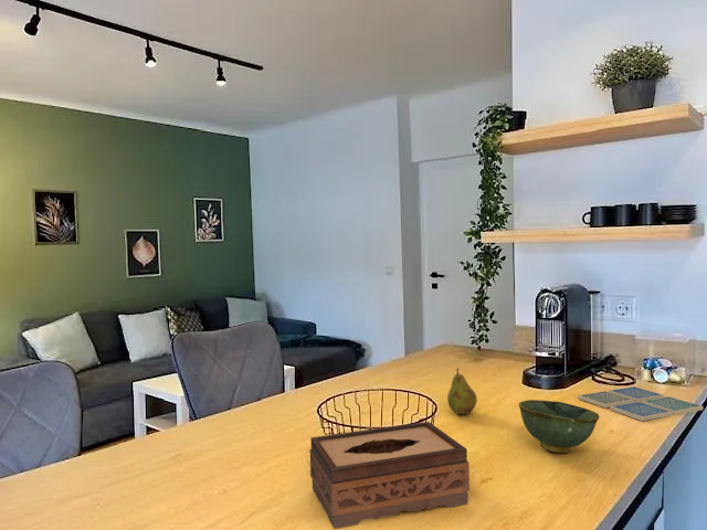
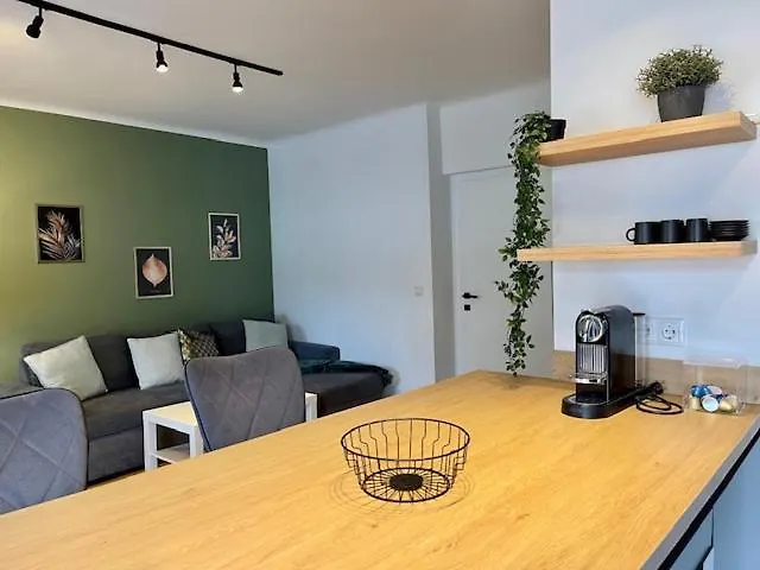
- bowl (558, 426)
- fruit (462, 391)
- drink coaster (637, 402)
- tissue box (386, 469)
